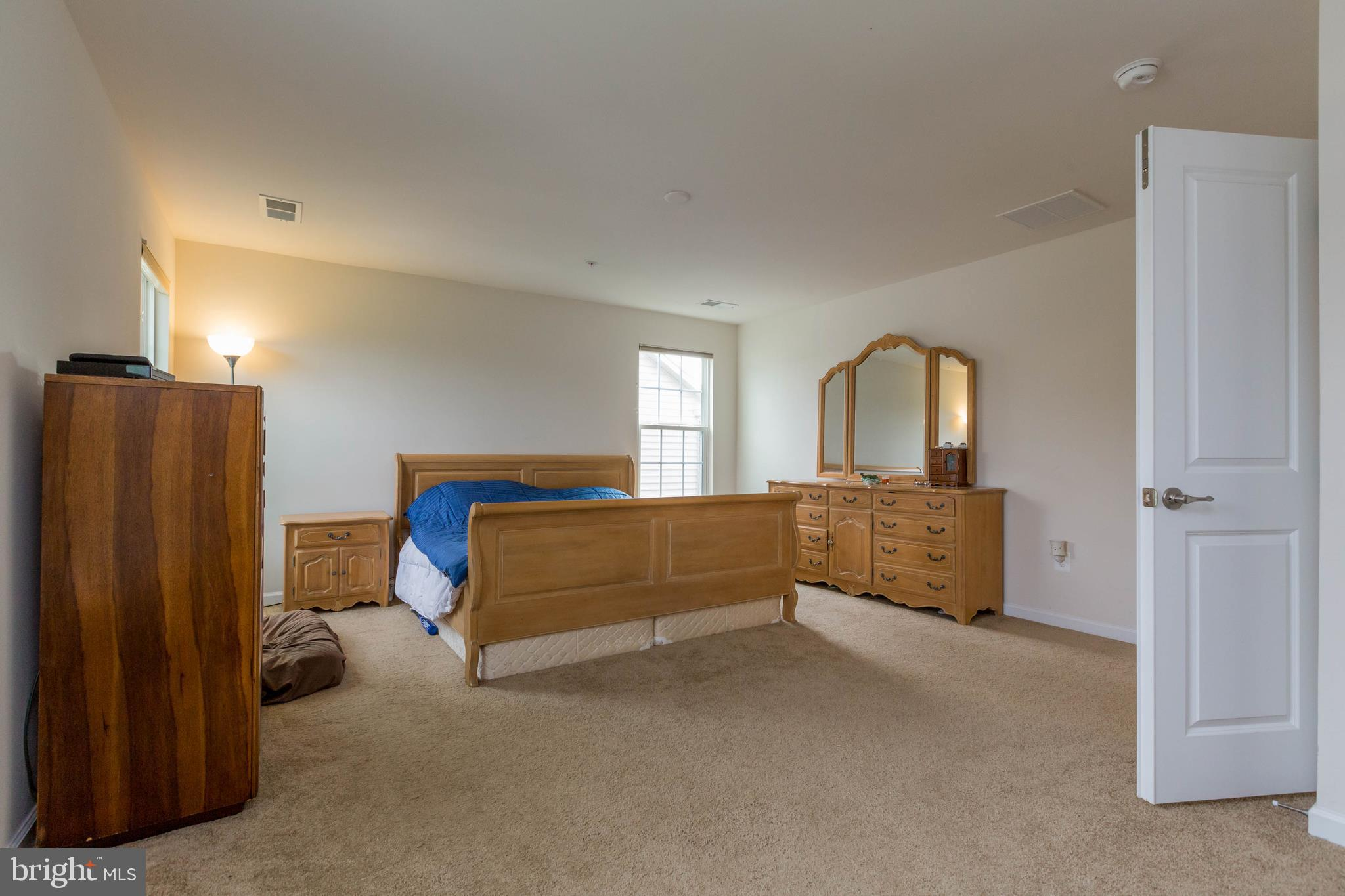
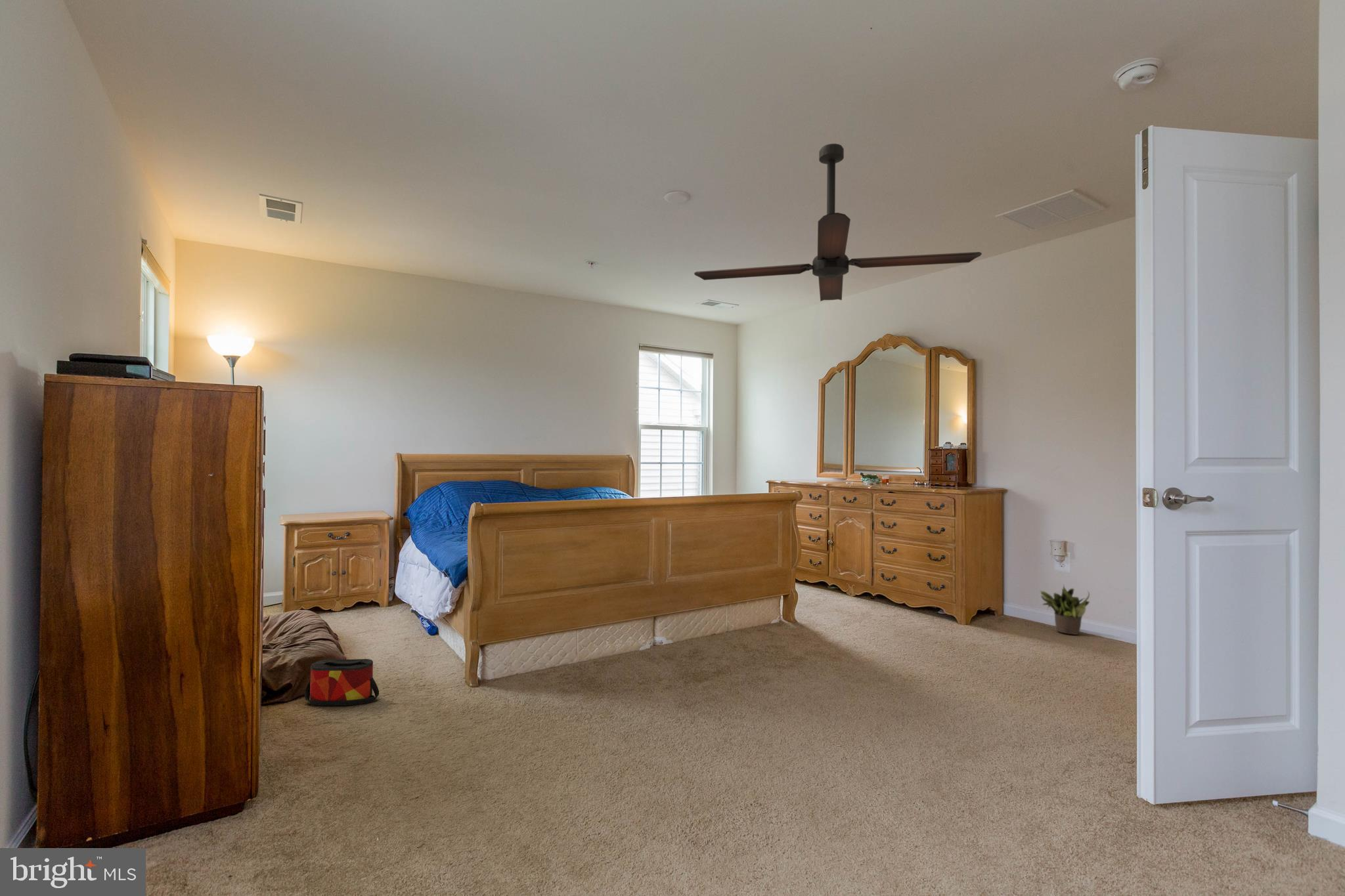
+ bag (343, 680)
+ ceiling fan (830, 212)
+ potted plant (1063, 607)
